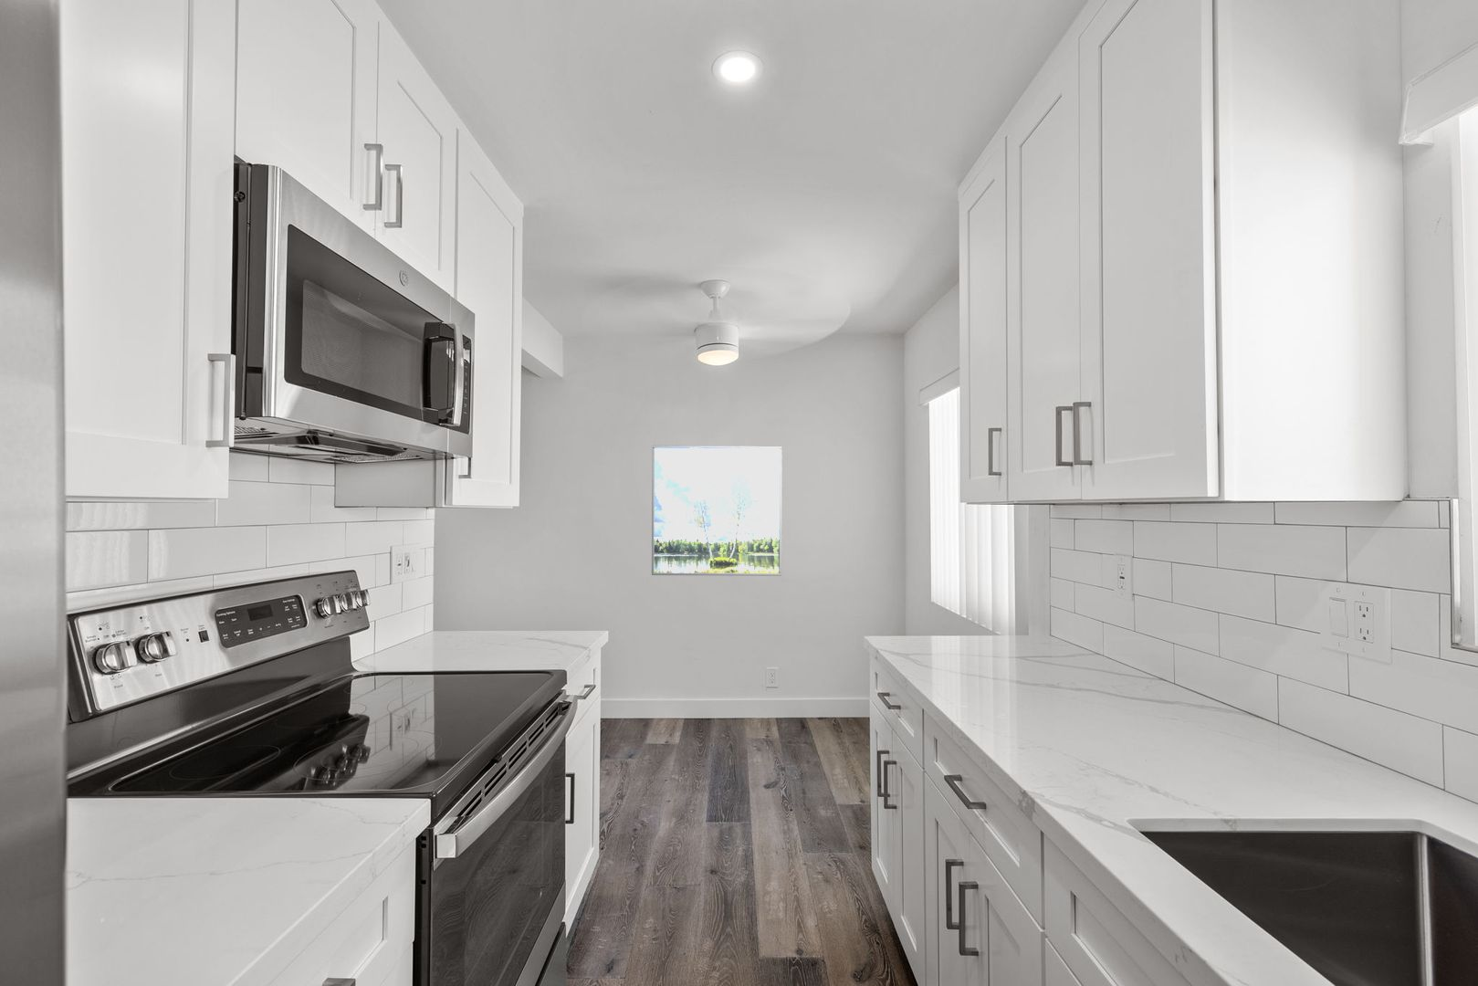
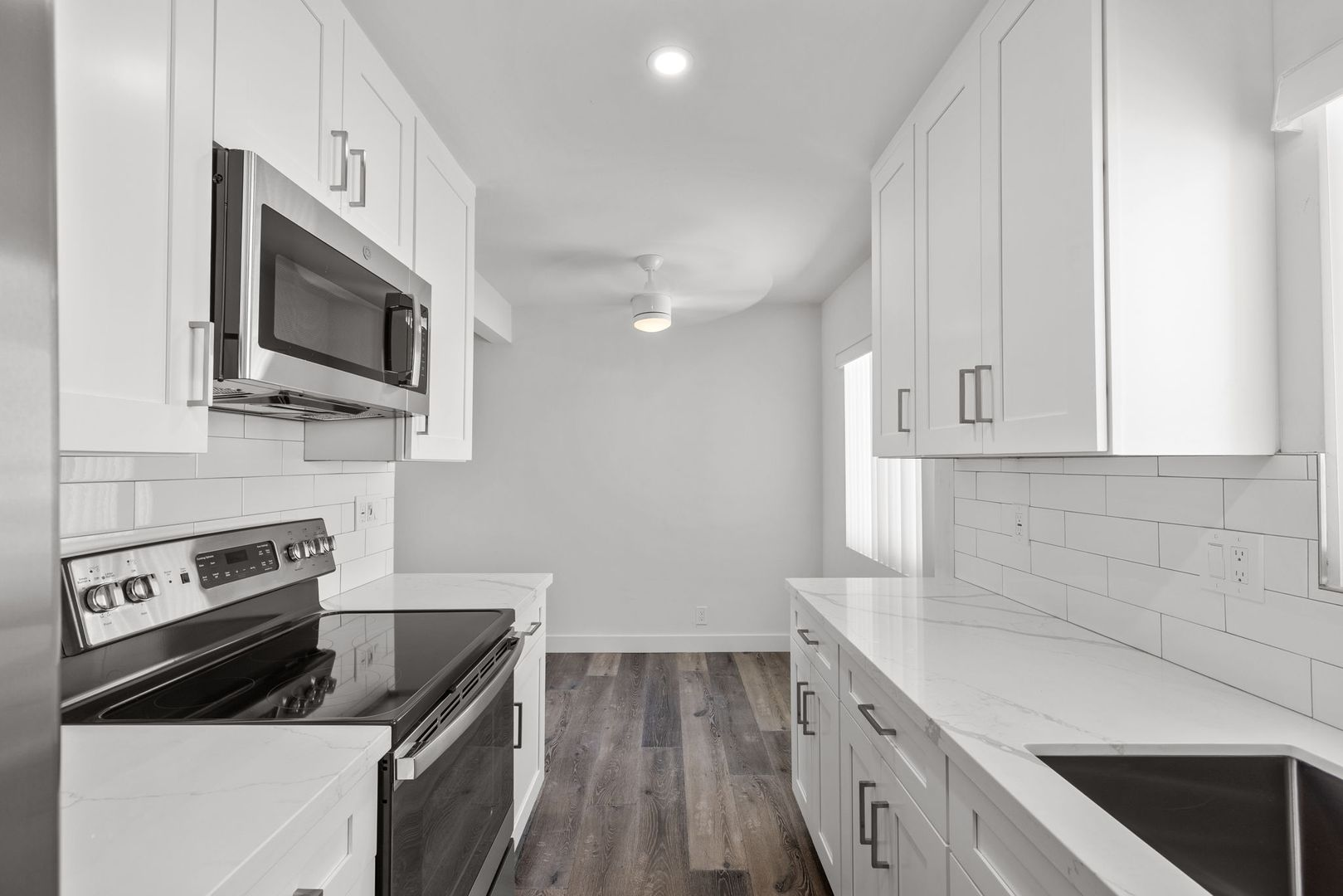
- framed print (716, 511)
